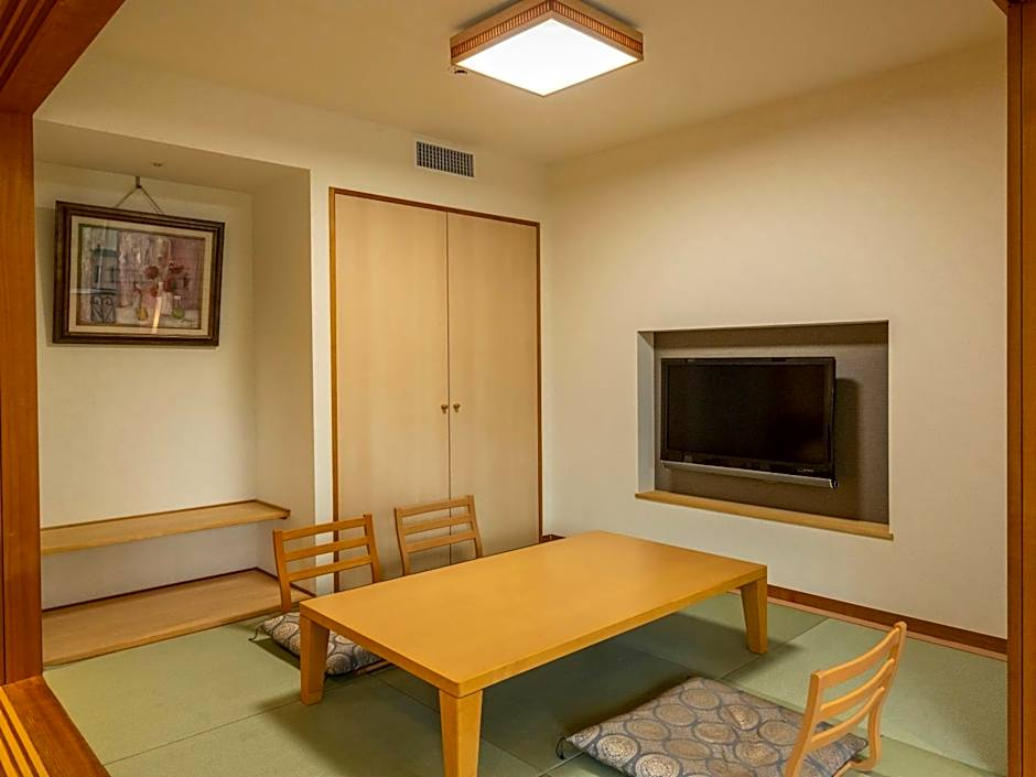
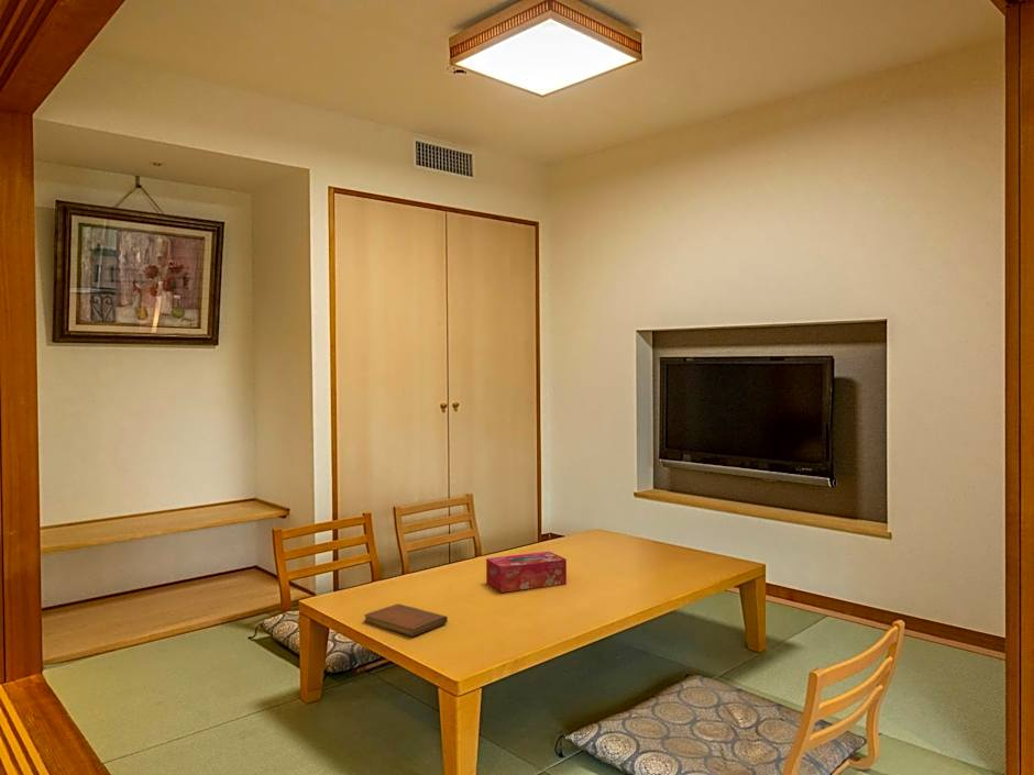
+ tissue box (526, 571)
+ notebook (405, 618)
